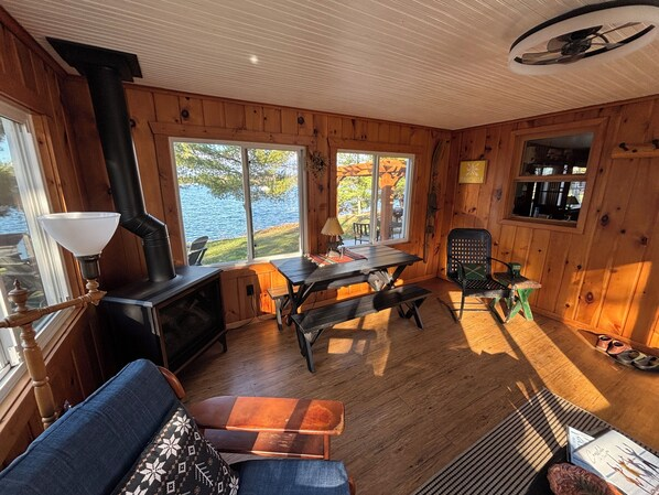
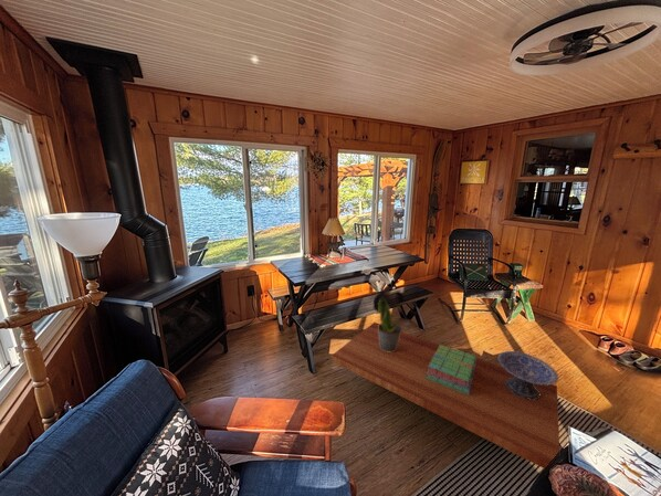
+ stack of books (452, 366)
+ potted plant (389, 323)
+ coffee table (433, 386)
+ decorative bowl (524, 377)
